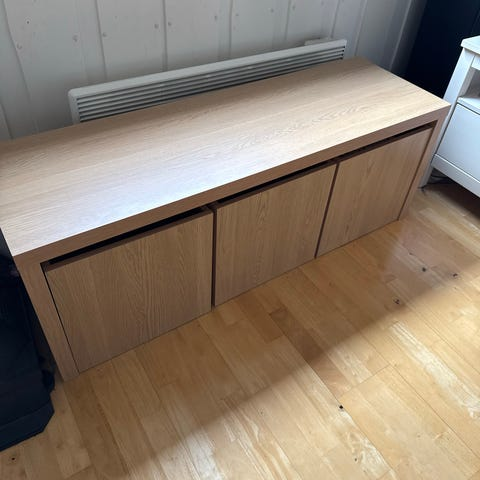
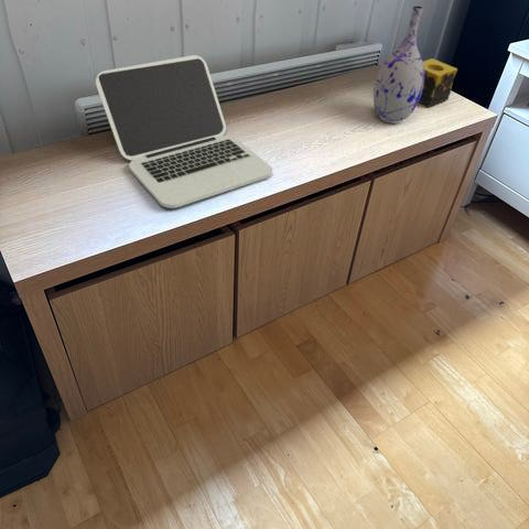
+ vase (403, 66)
+ candle (430, 82)
+ laptop (186, 125)
